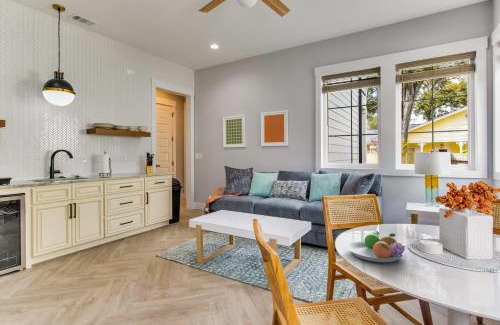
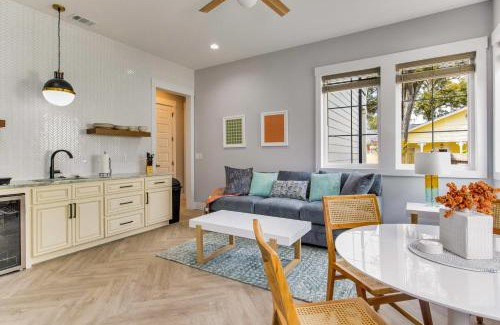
- fruit bowl (375, 243)
